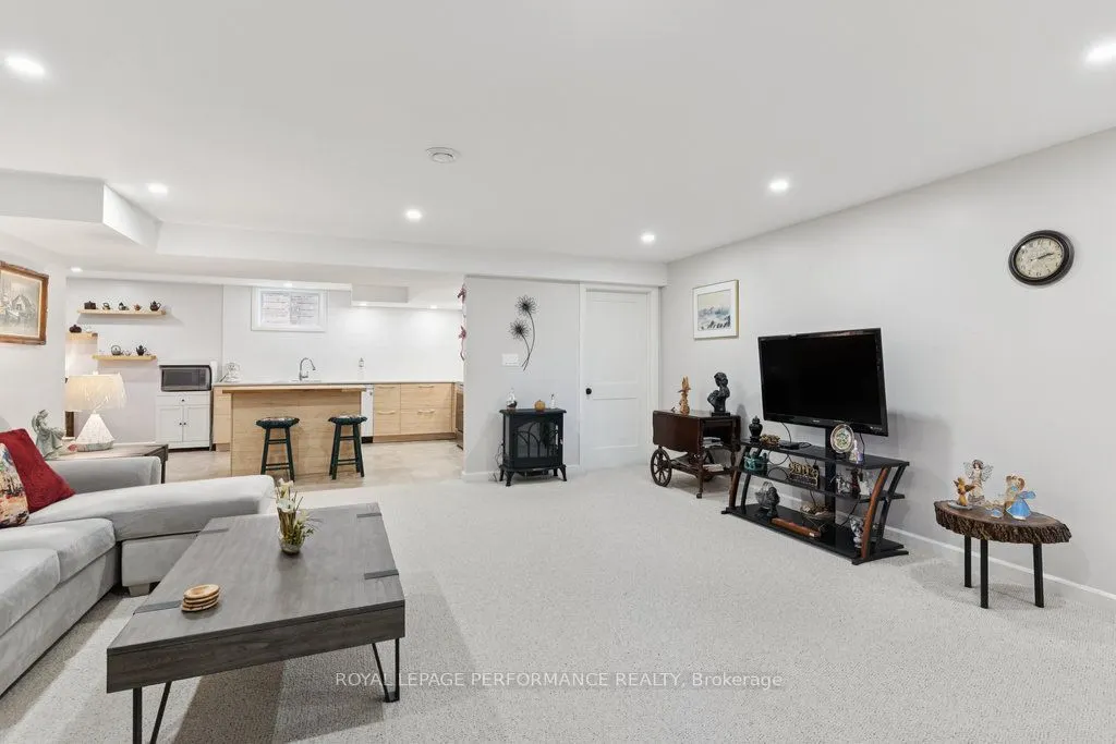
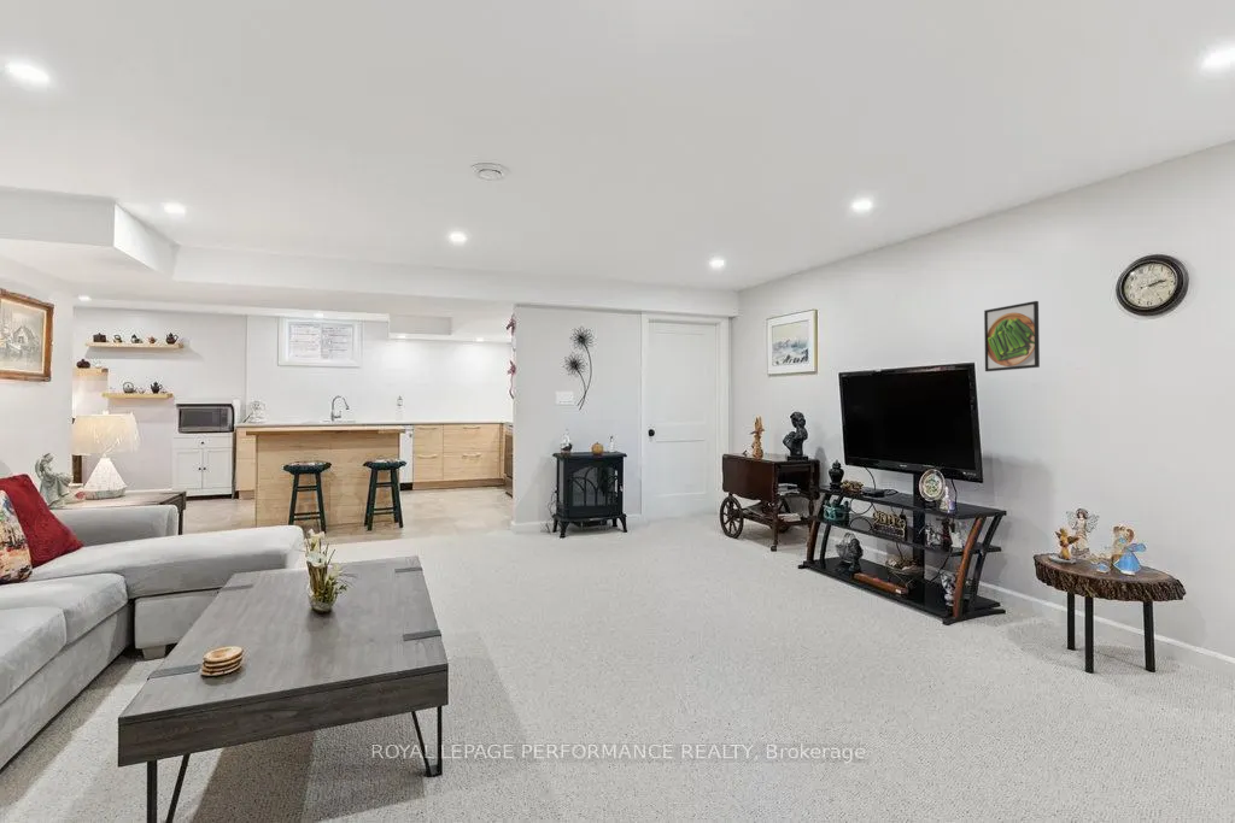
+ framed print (1011, 337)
